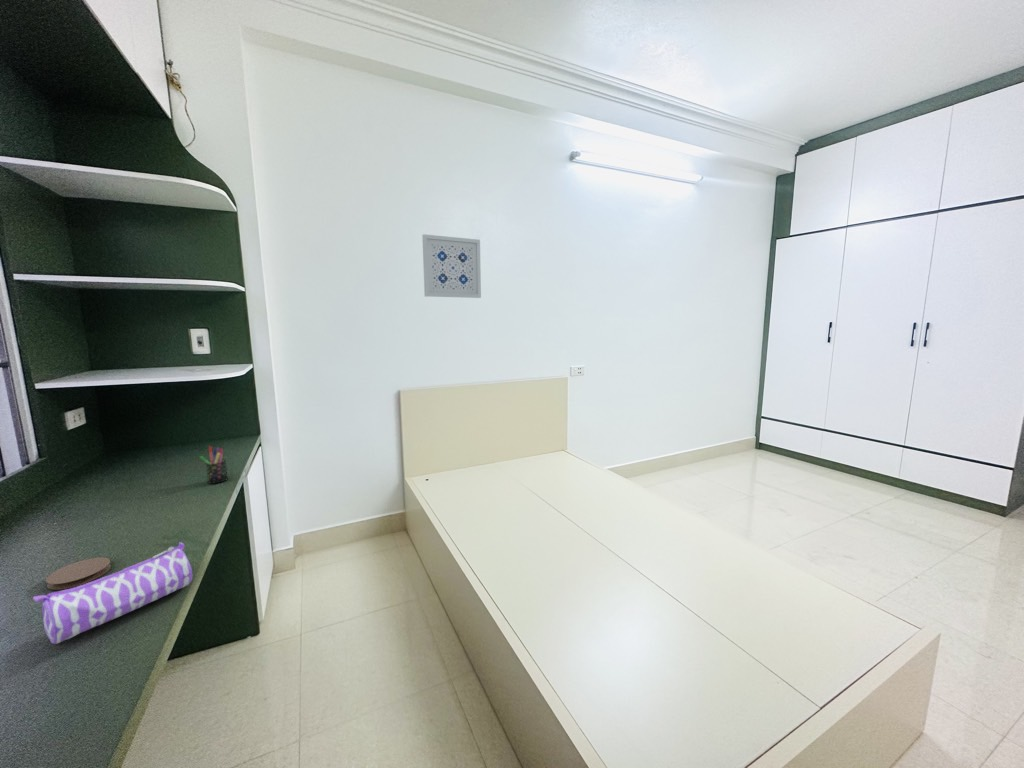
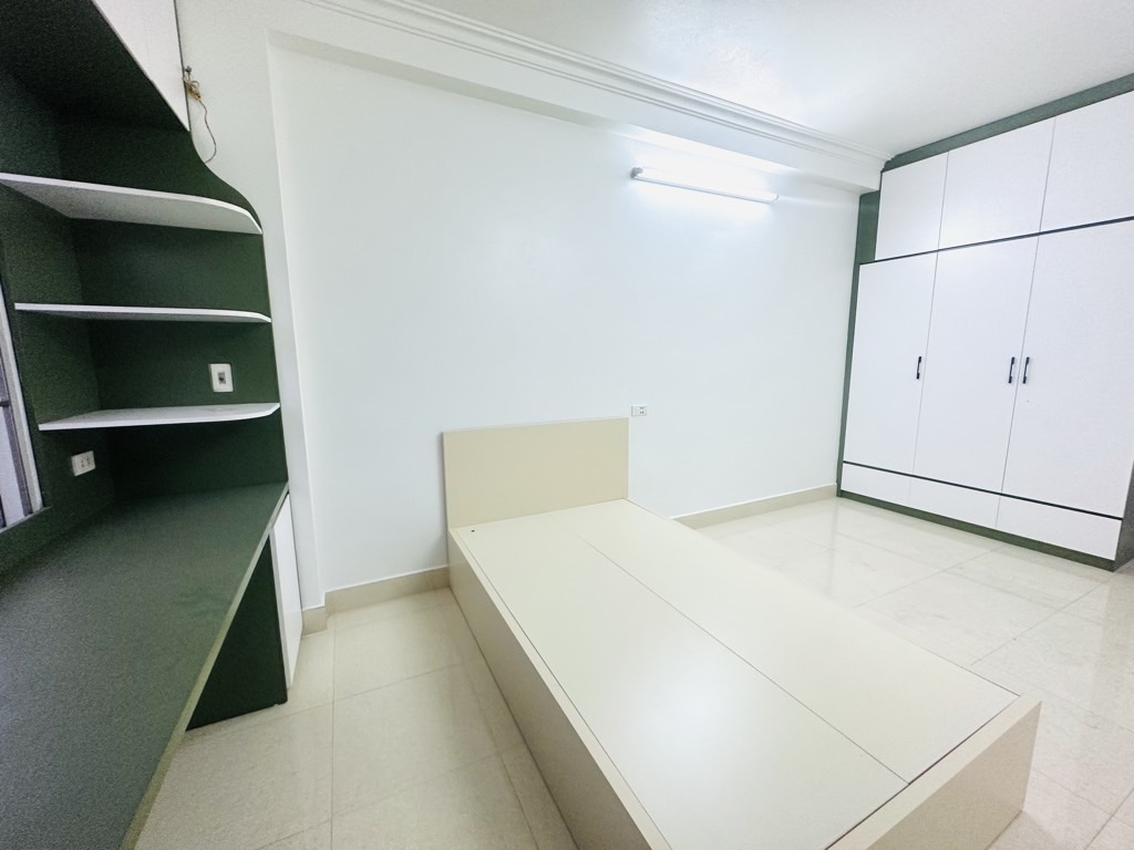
- pen holder (213, 464)
- pencil case (124, 588)
- wall art (452, 267)
- coaster (79, 572)
